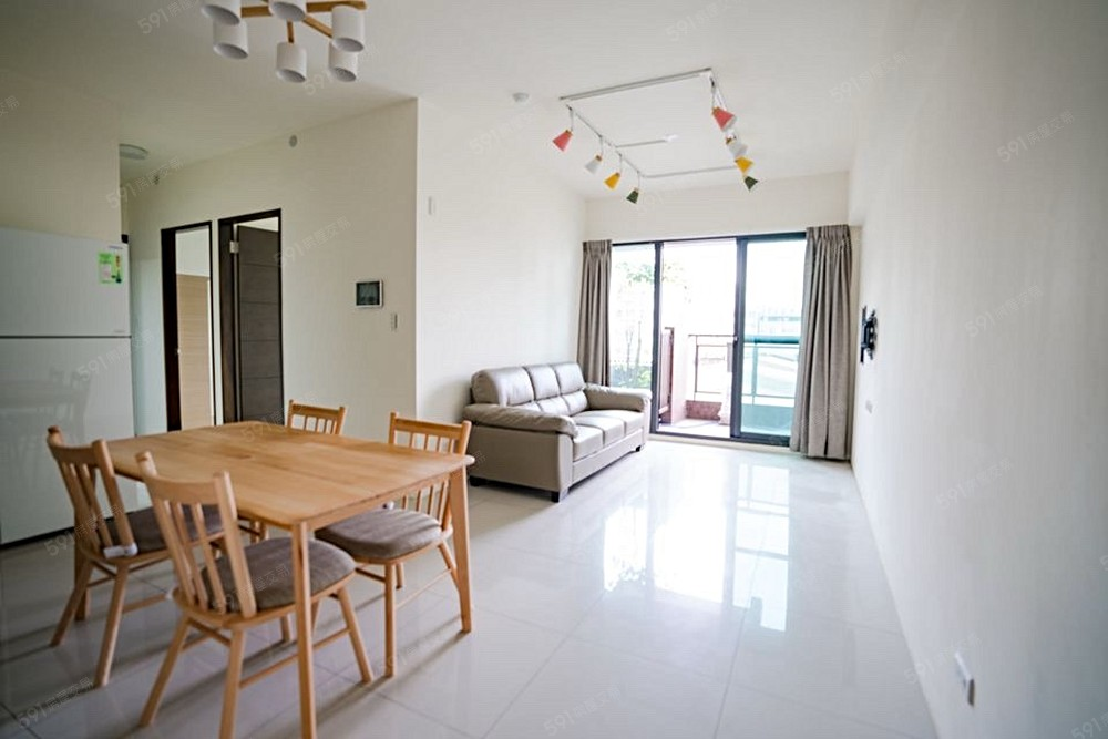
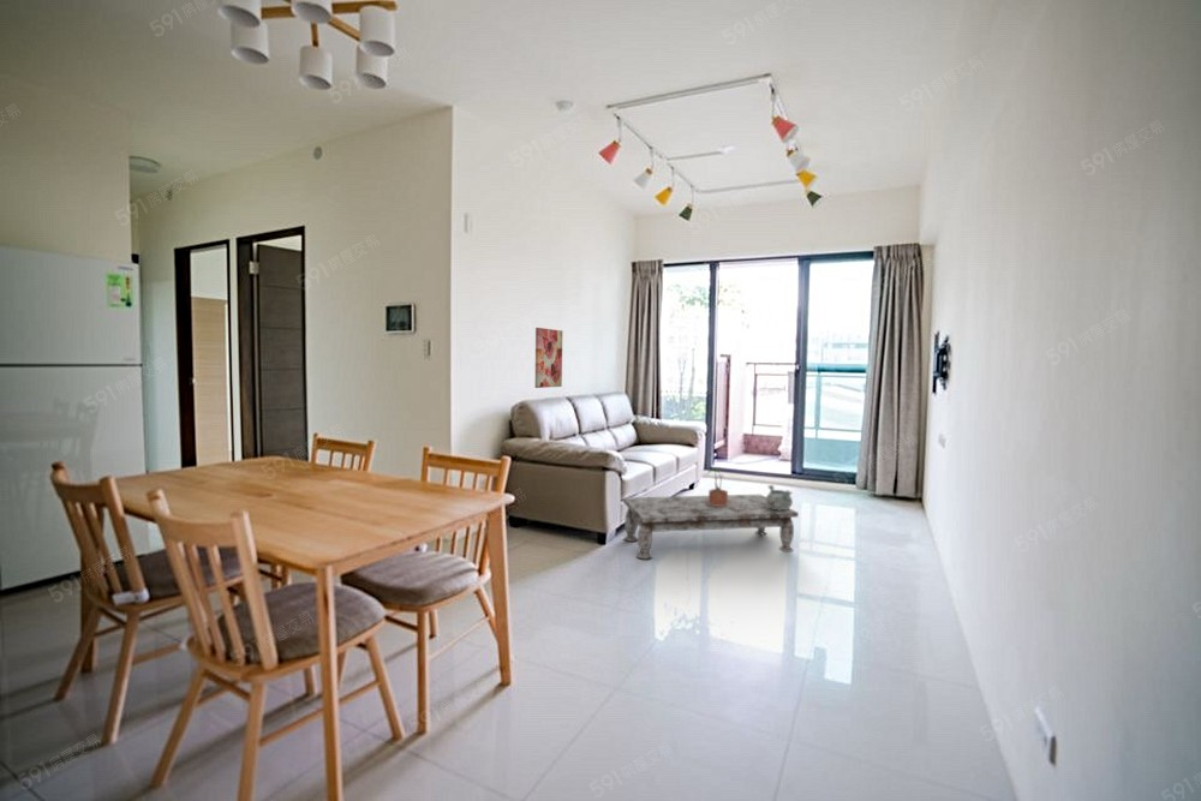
+ decorative bowl (778, 497)
+ coffee table (707, 524)
+ potted plant (716, 485)
+ wall art (549, 358)
